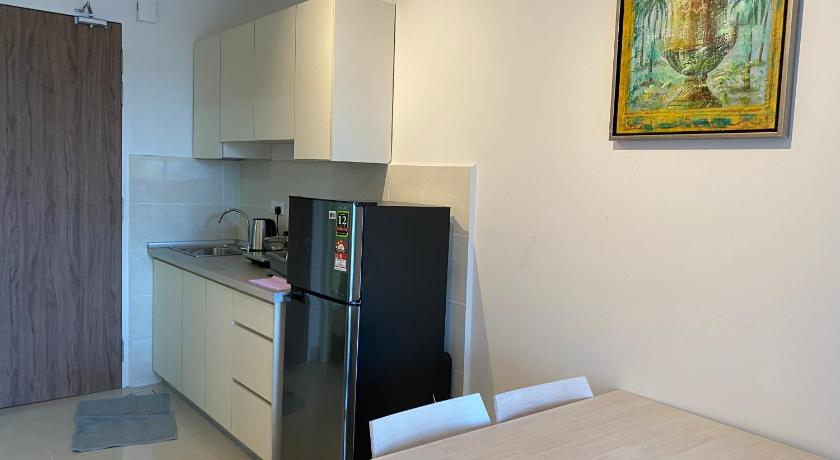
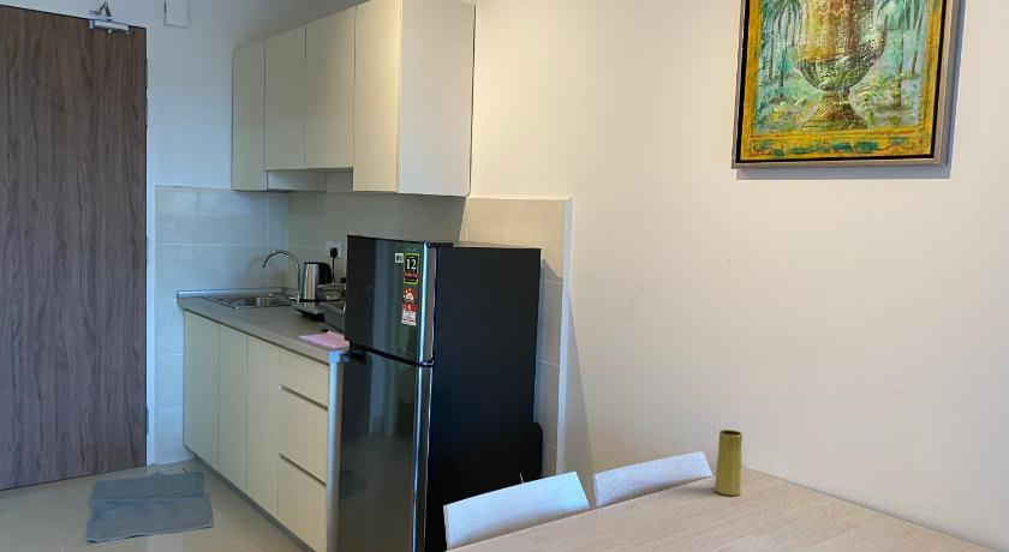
+ vase (729, 461)
